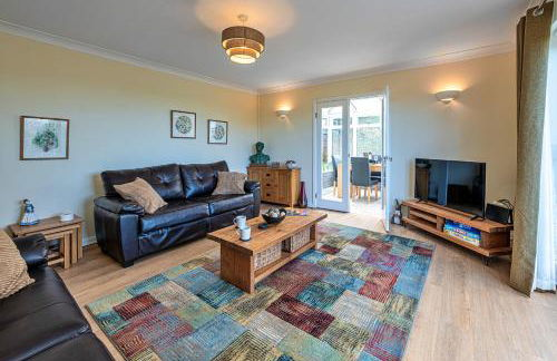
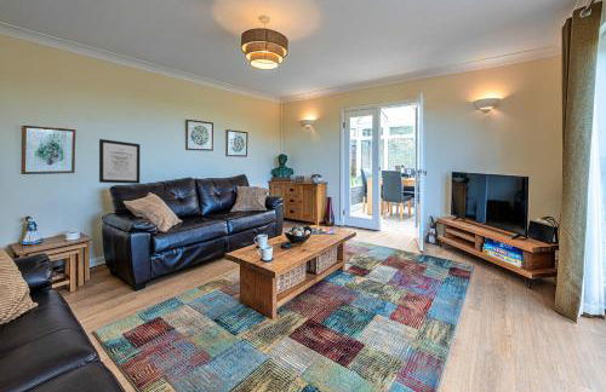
+ wall art (120, 162)
